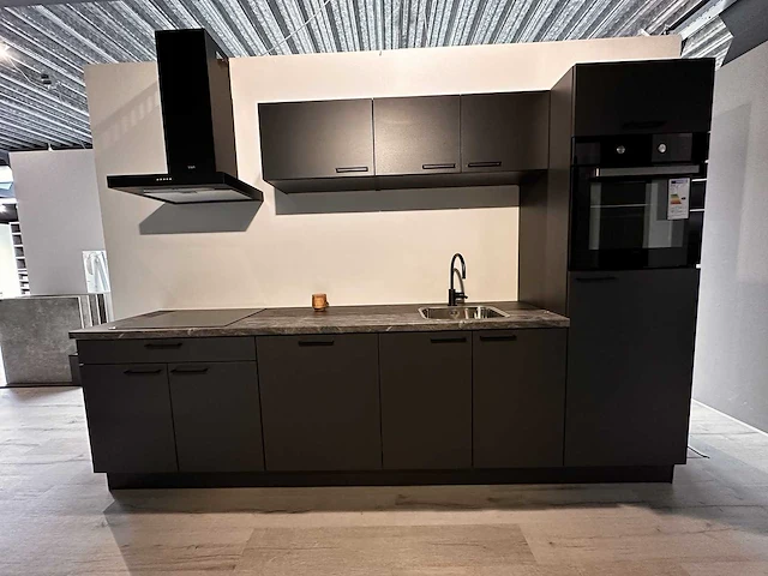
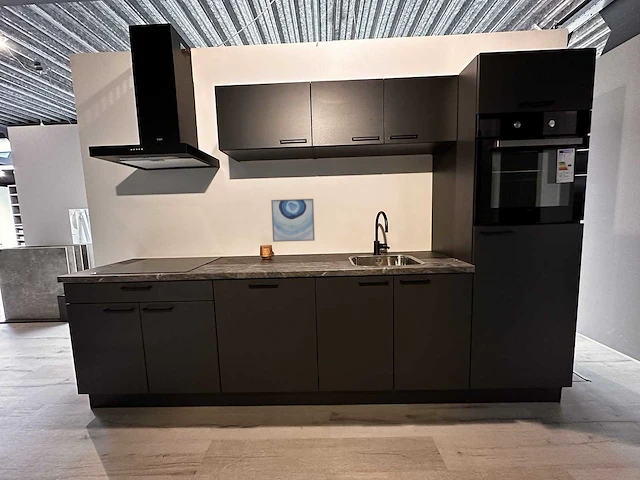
+ wall art (293, 220)
